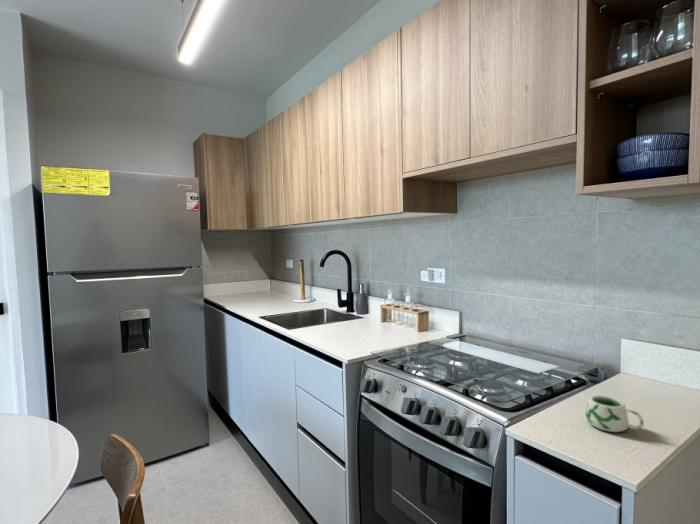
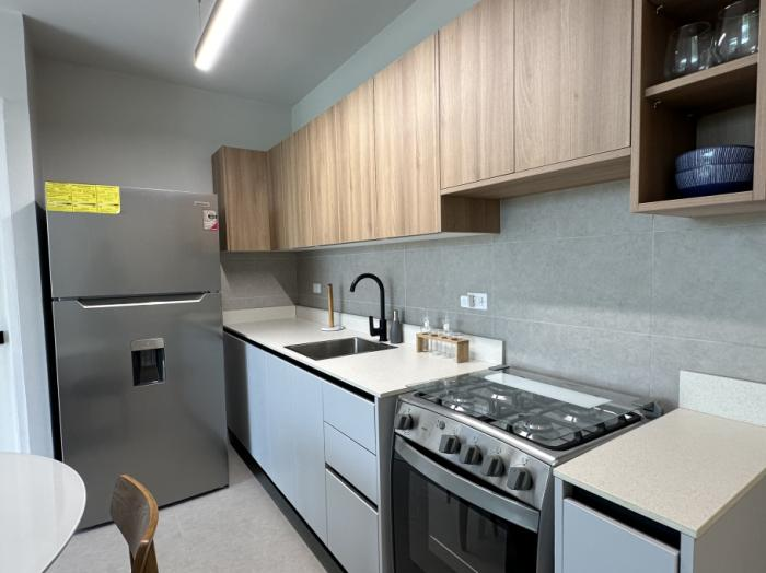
- mug (613, 415)
